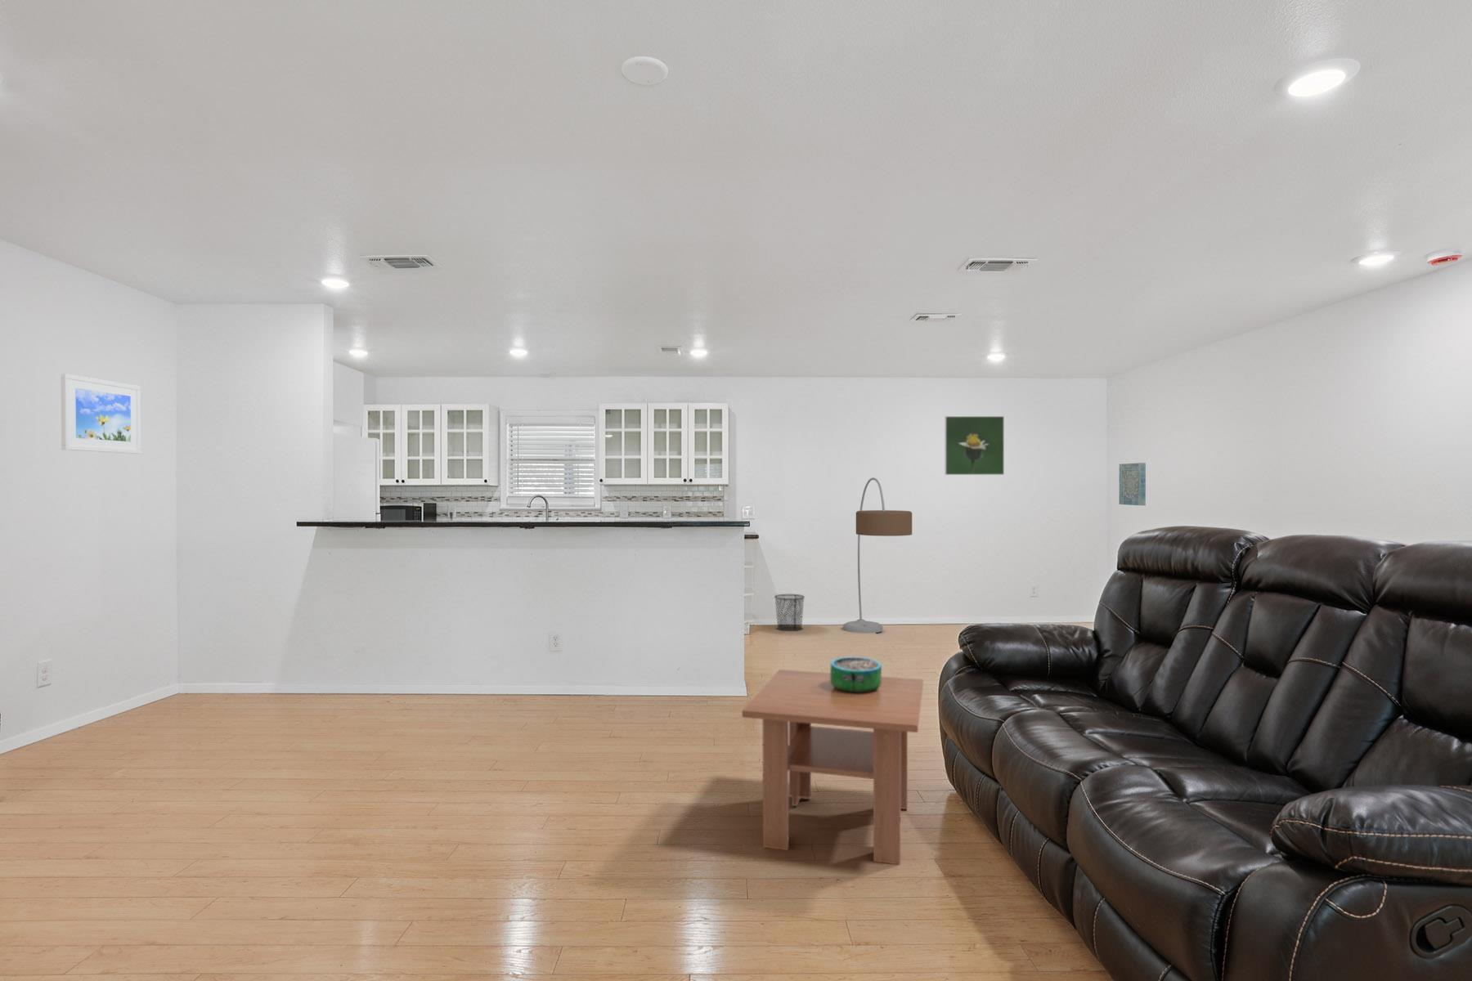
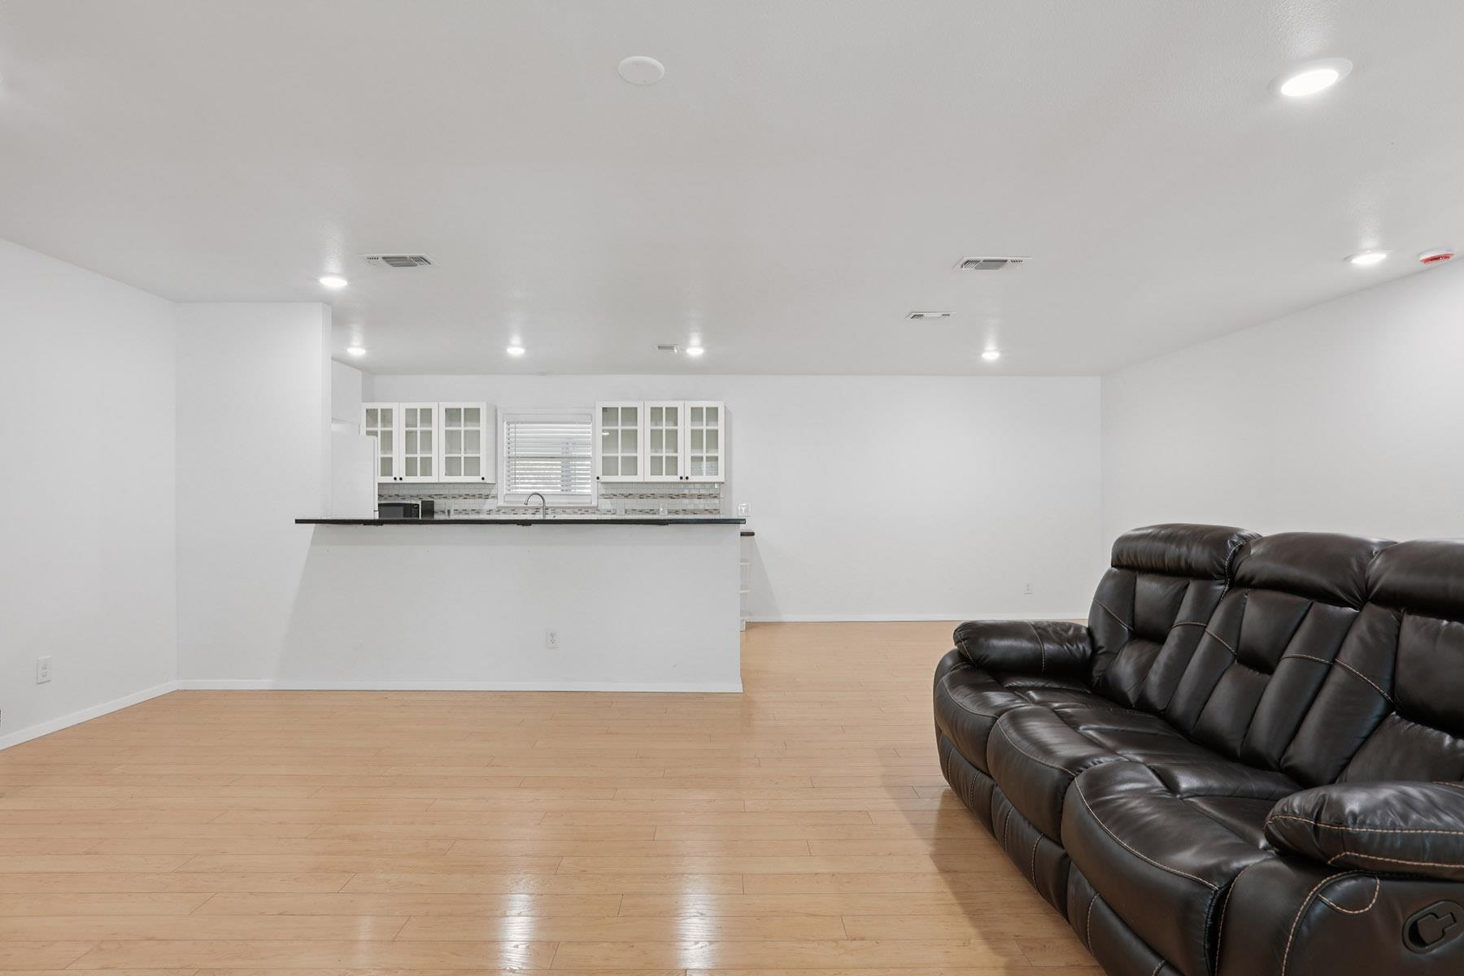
- waste bin (790, 612)
- coffee table (839, 760)
- wall art (1131, 484)
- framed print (103, 416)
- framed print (974, 446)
- floor lamp (859, 558)
- decorative bowl (855, 673)
